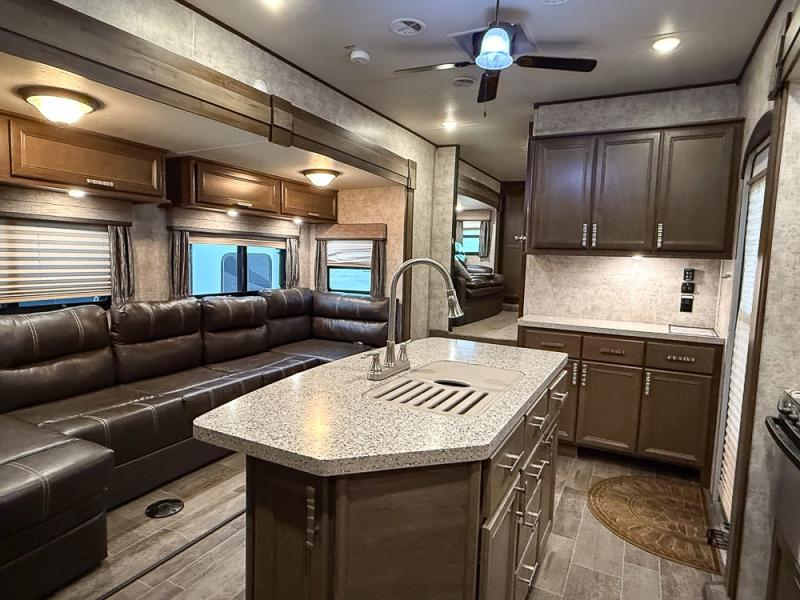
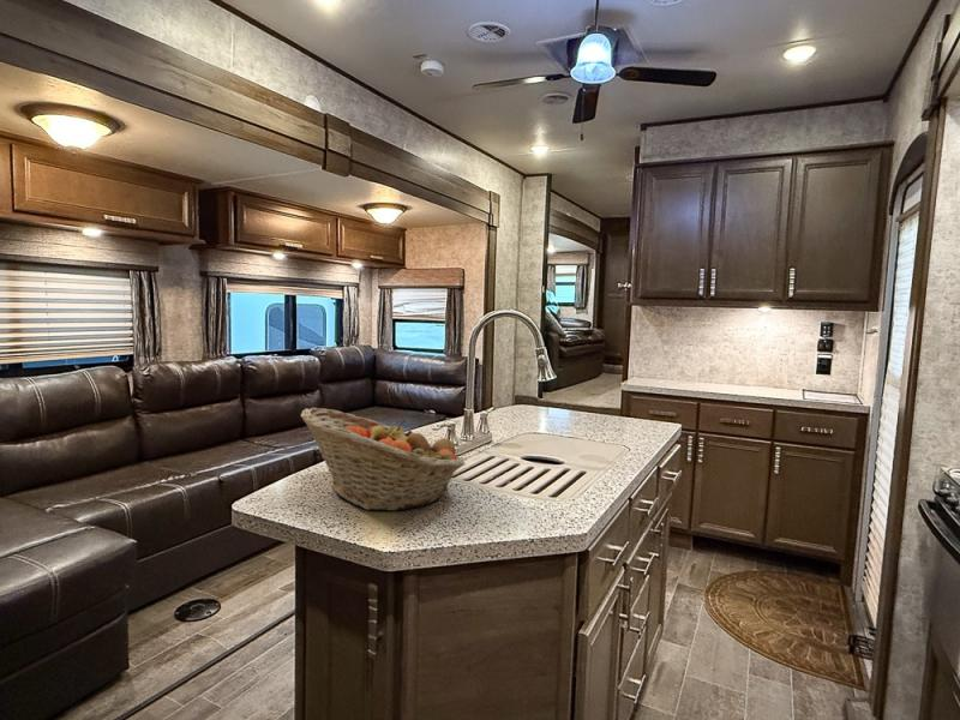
+ fruit basket (380, 450)
